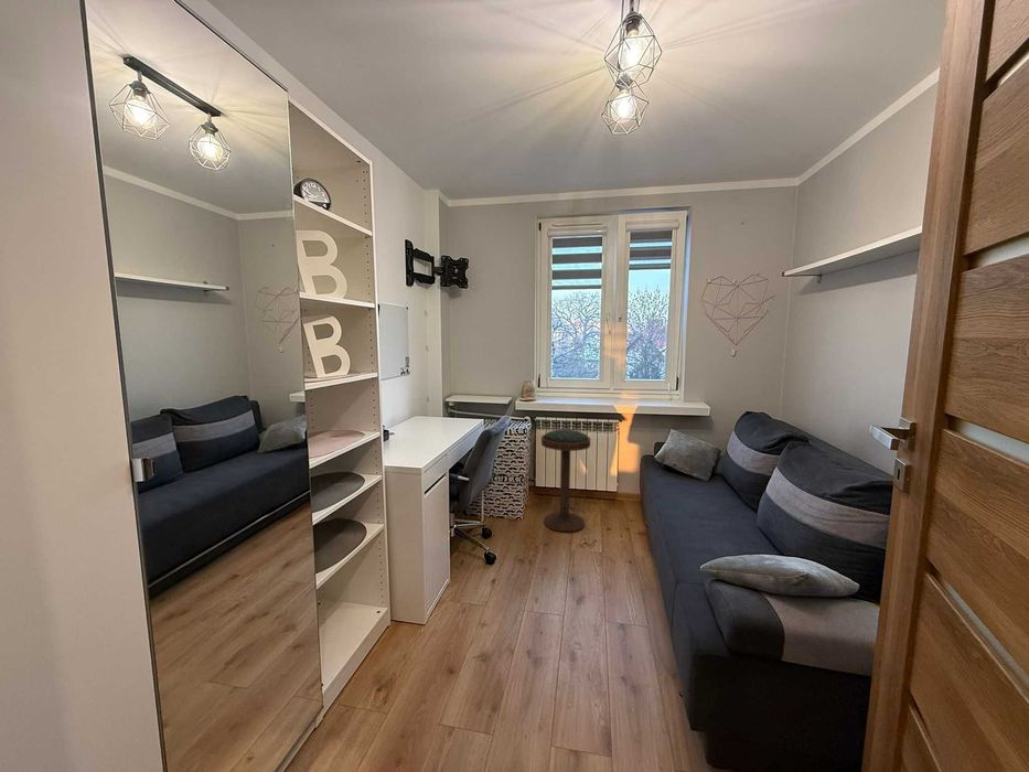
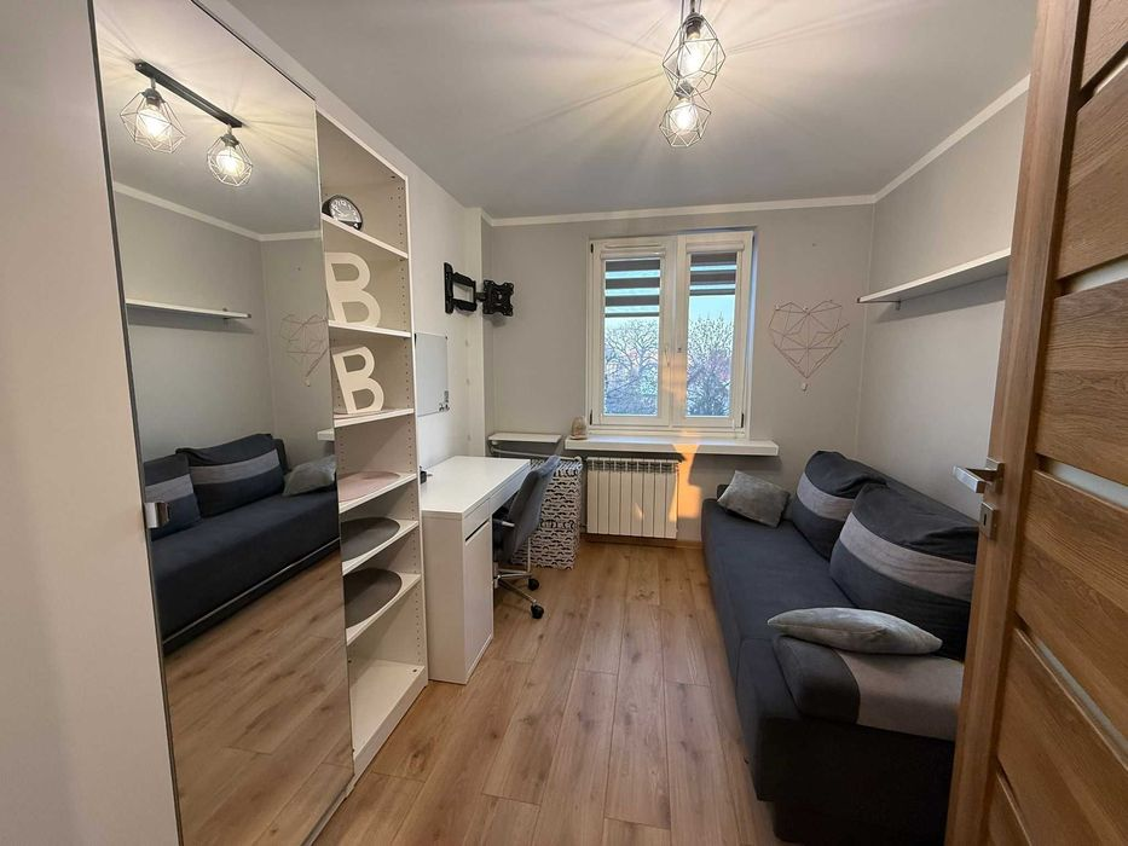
- bar stool (565, 476)
